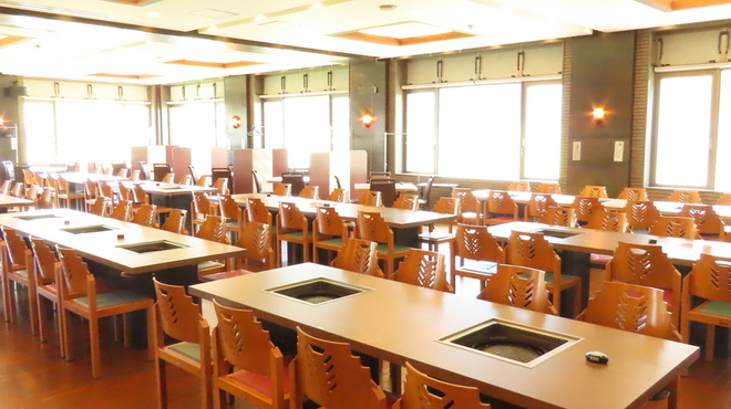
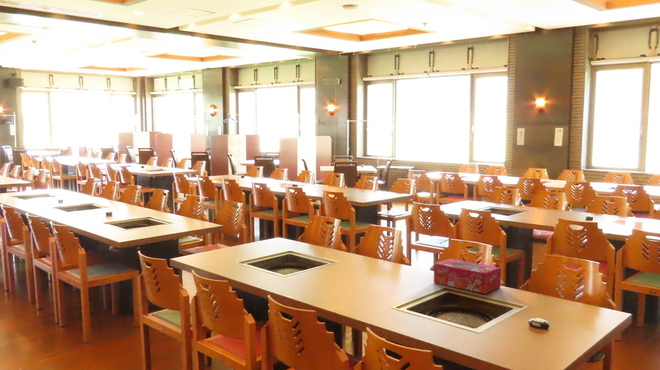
+ tissue box (466, 275)
